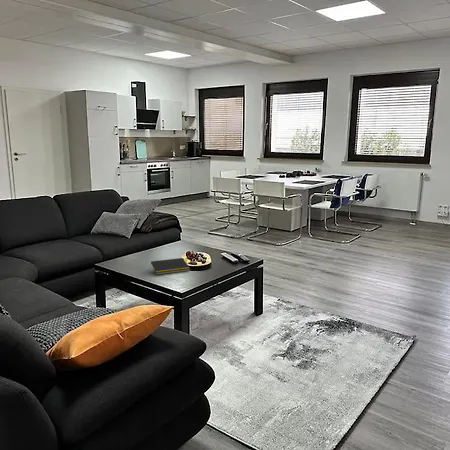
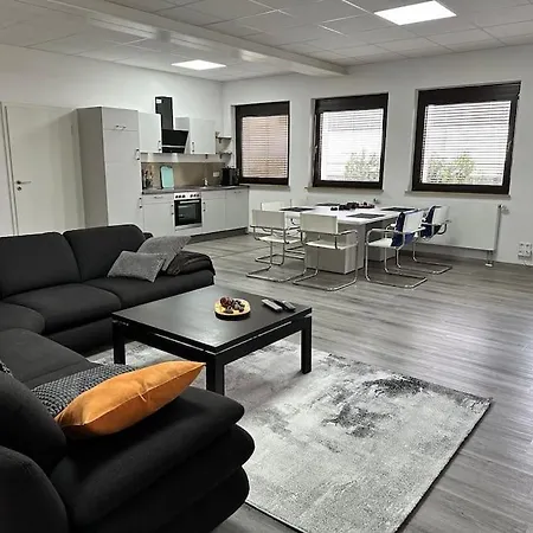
- notepad (170, 265)
